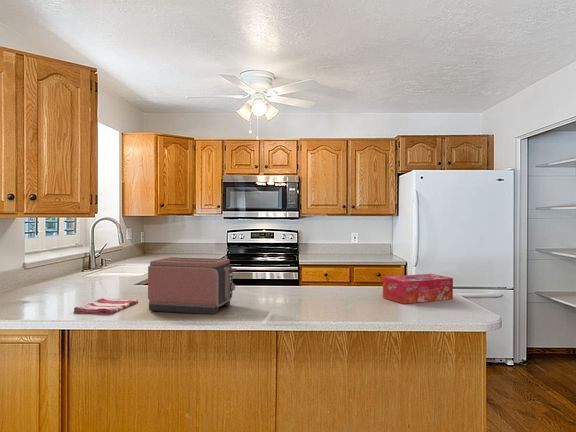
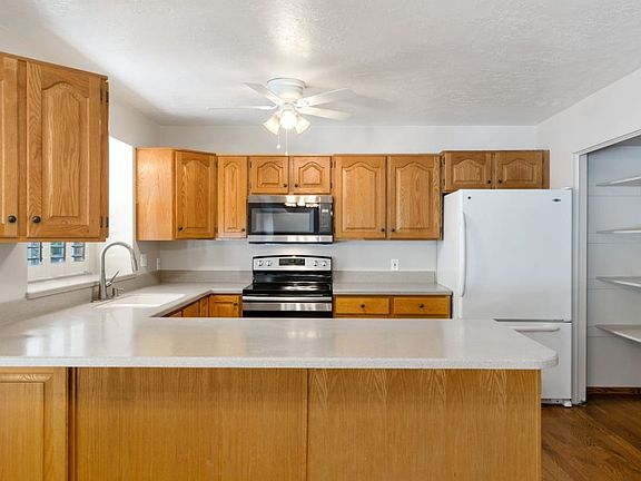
- dish towel (107, 305)
- tissue box (417, 287)
- toaster (195, 284)
